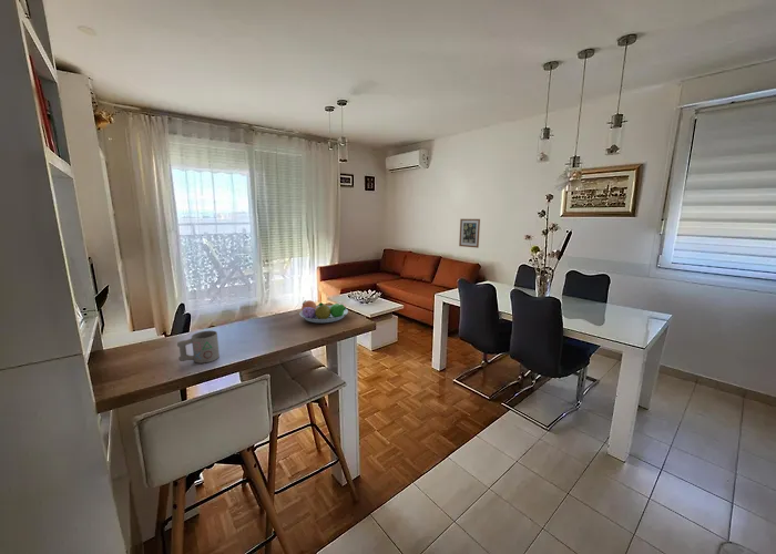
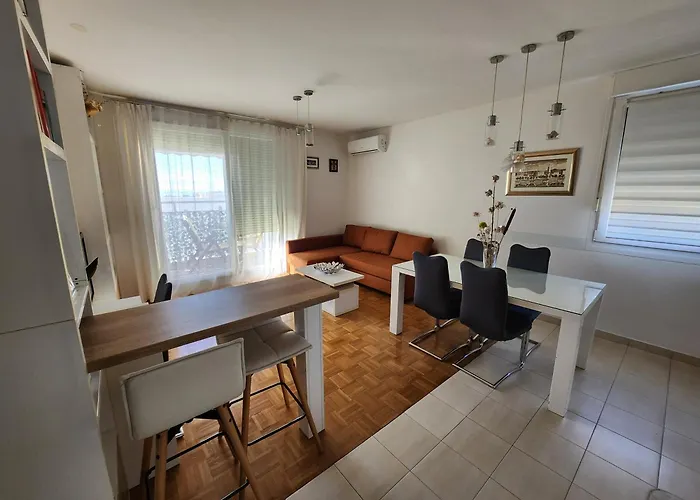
- mug (198, 348)
- wall art (469, 233)
- fruit bowl (325, 308)
